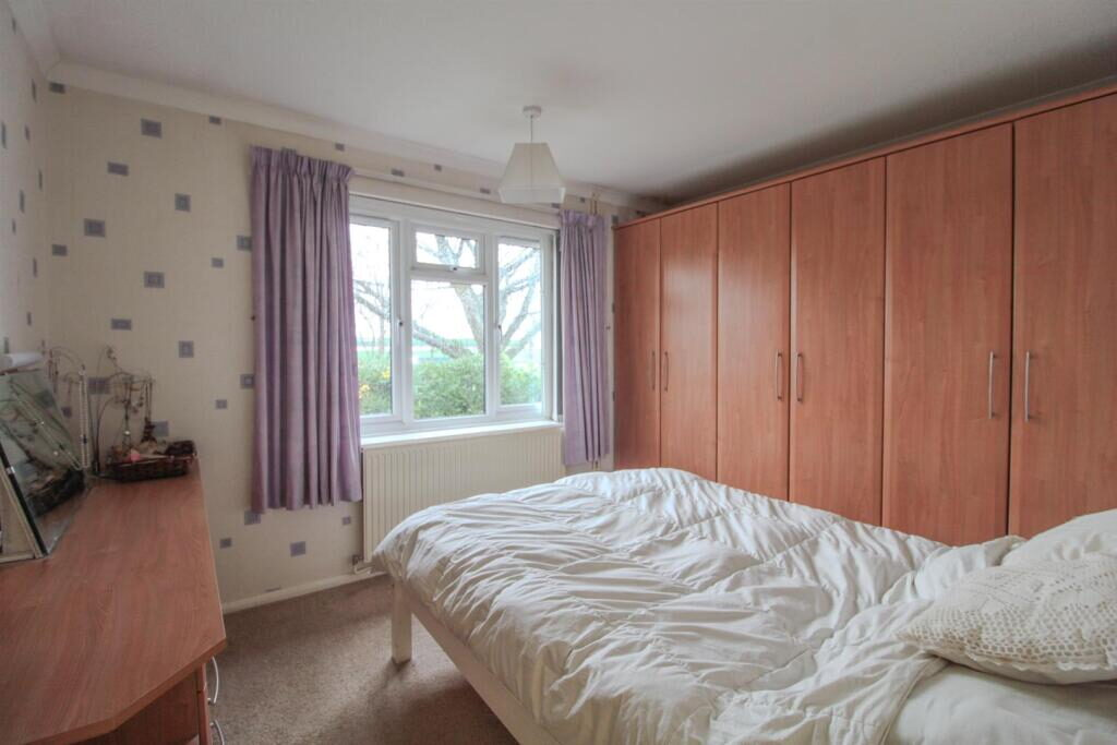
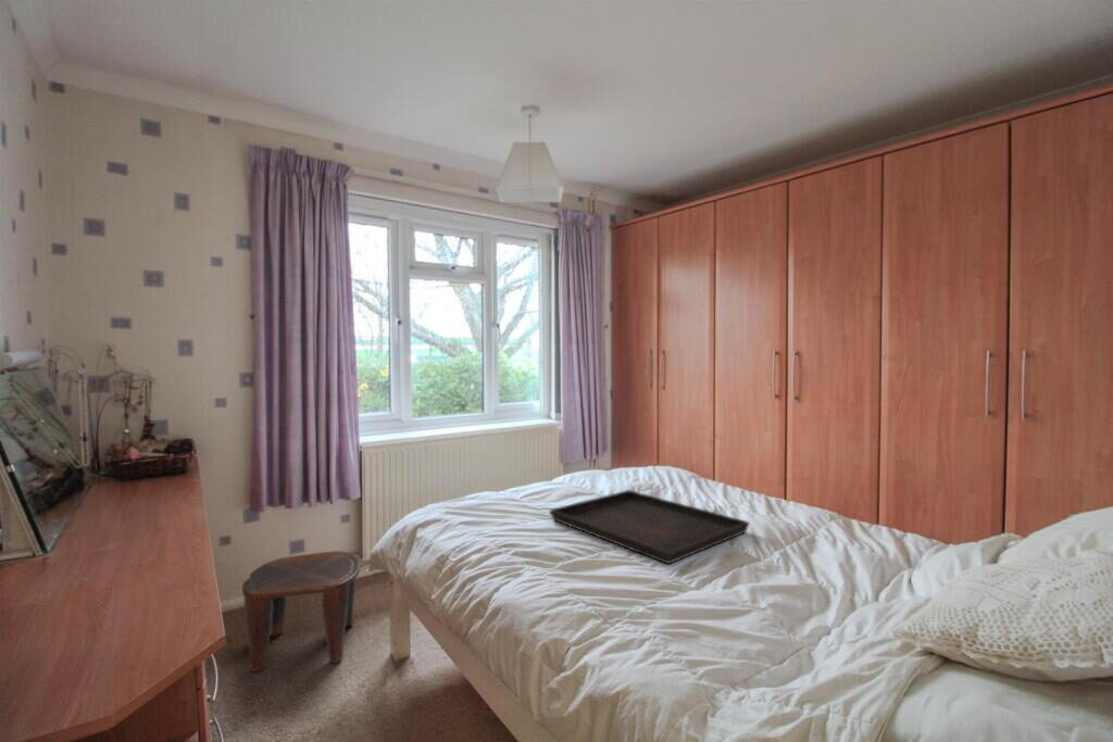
+ stool (305, 594)
+ serving tray (645, 520)
